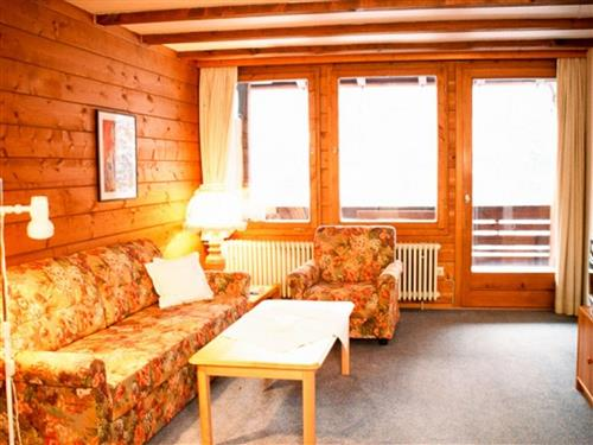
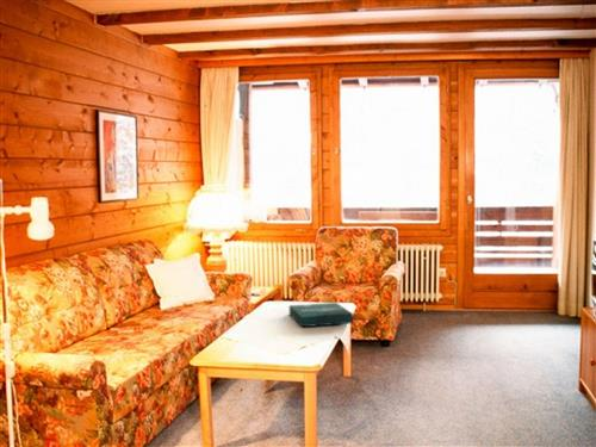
+ pizza box (319, 313)
